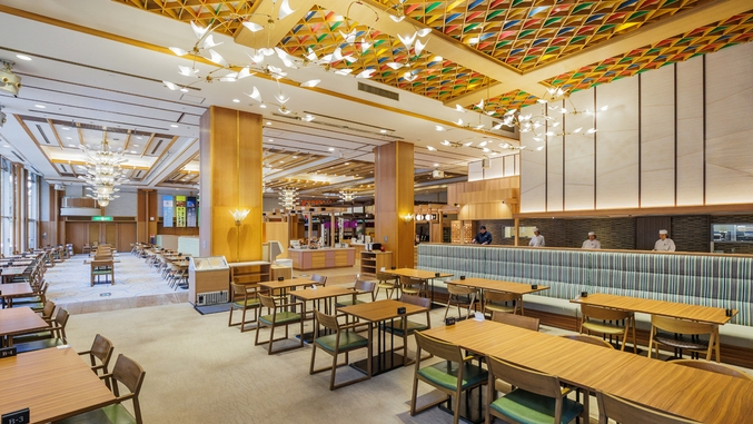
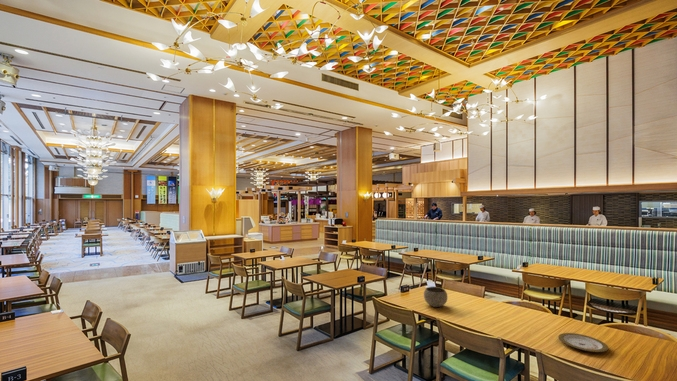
+ plate (582, 343)
+ bowl (435, 297)
